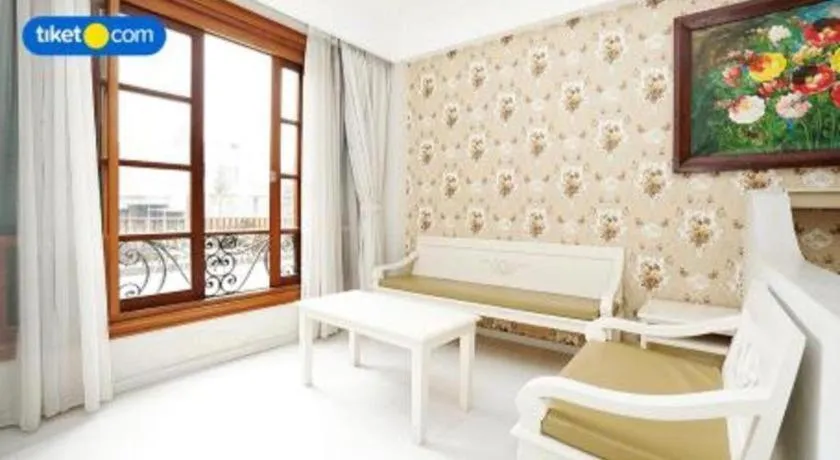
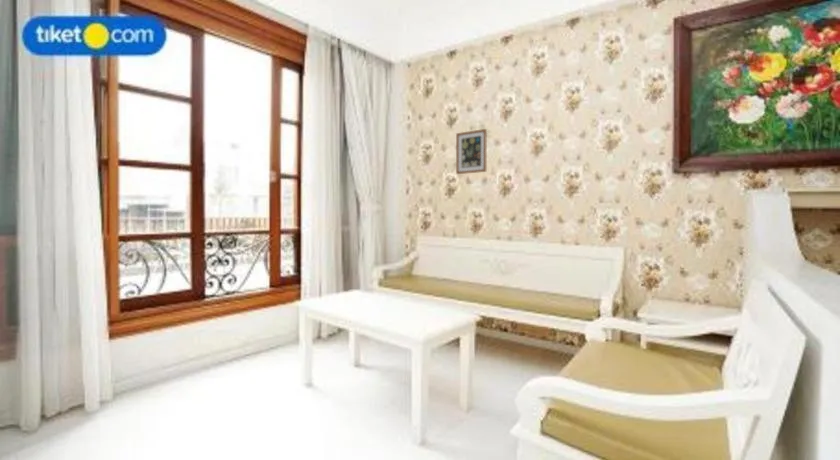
+ wall art (471, 152)
